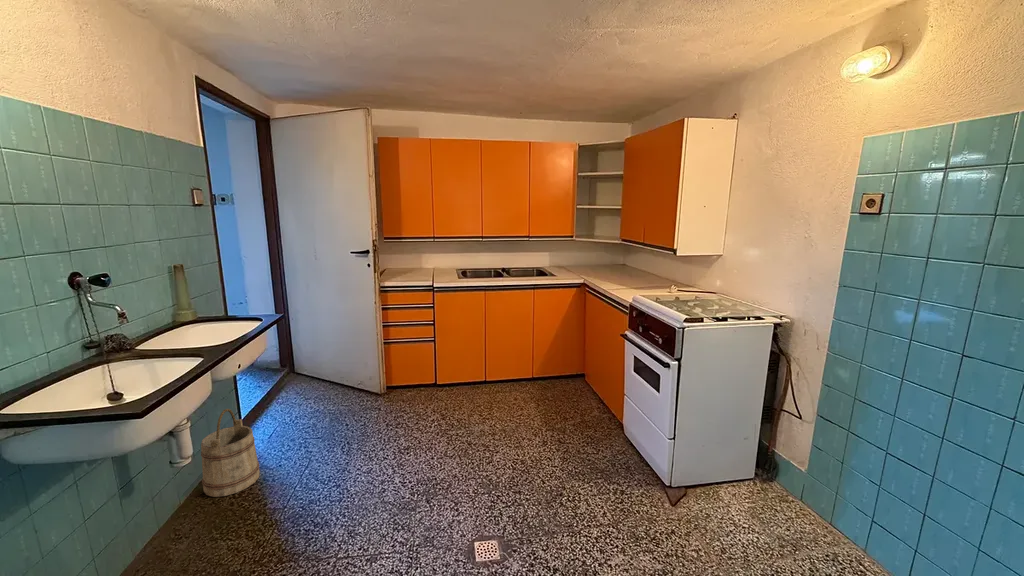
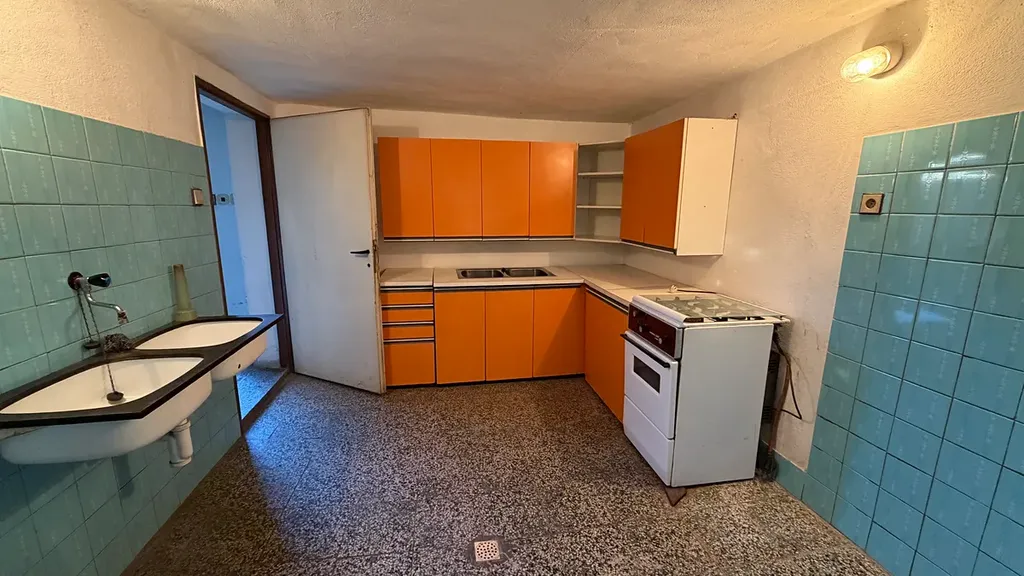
- bucket (228, 446)
